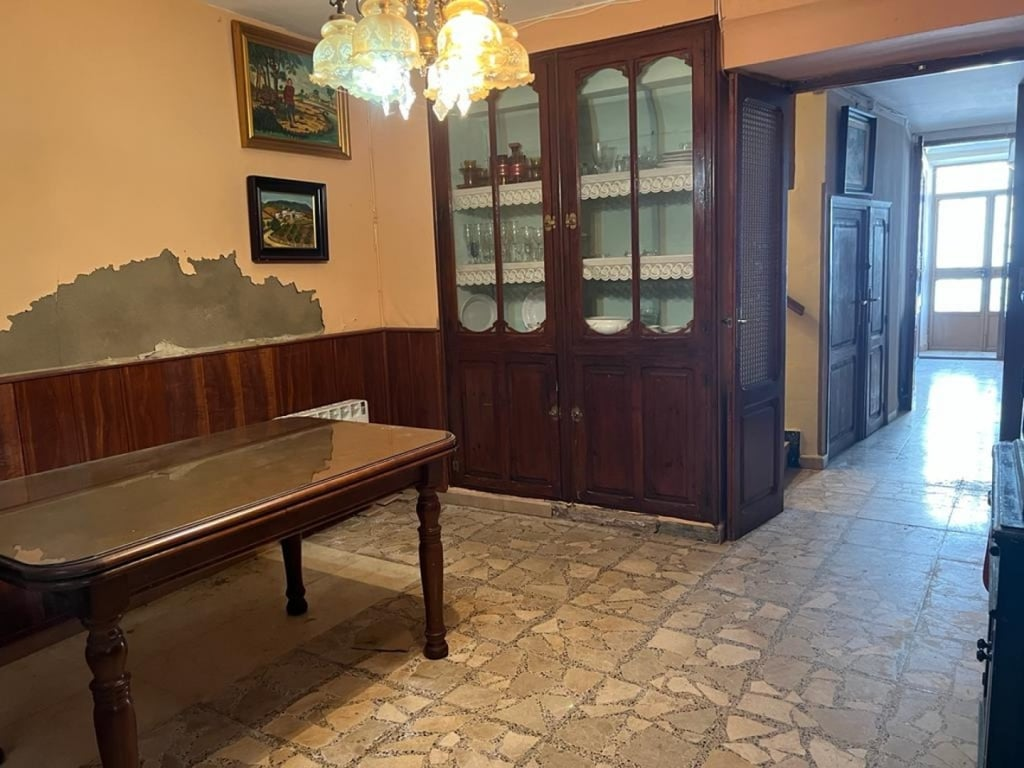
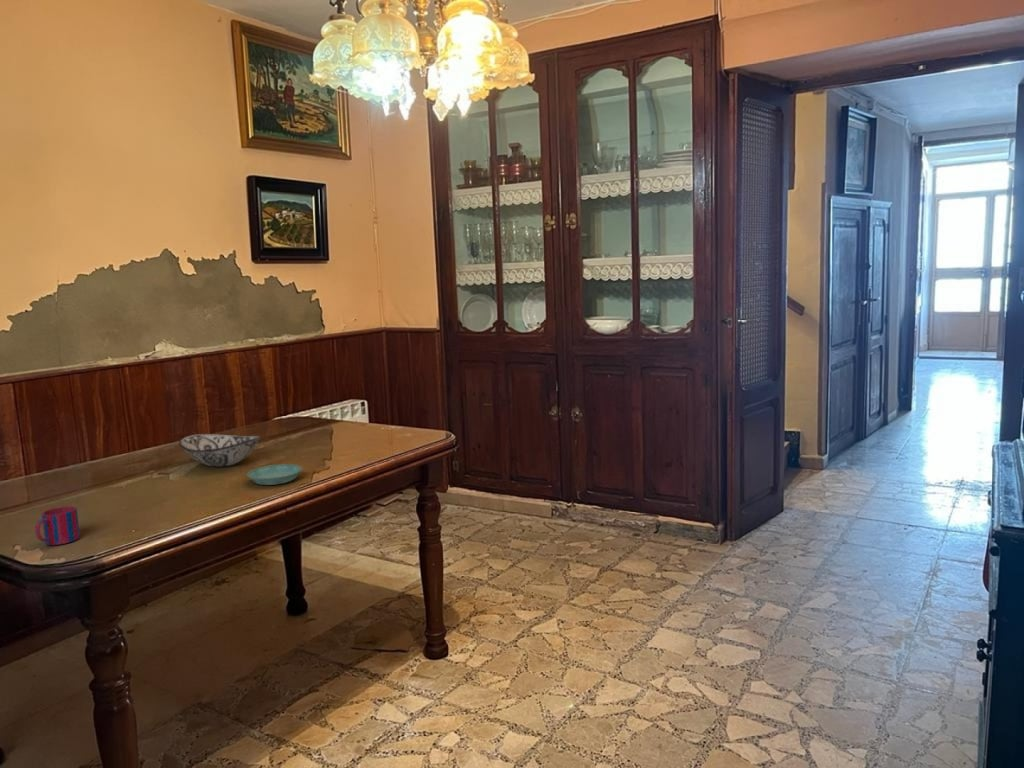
+ saucer (275, 475)
+ mug (54, 527)
+ decorative bowl (221, 450)
